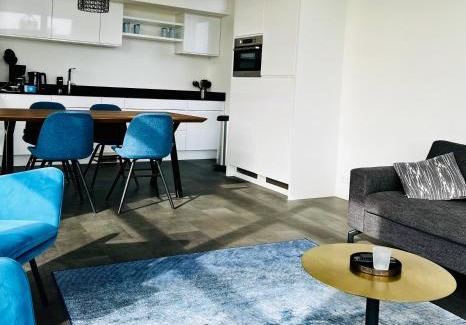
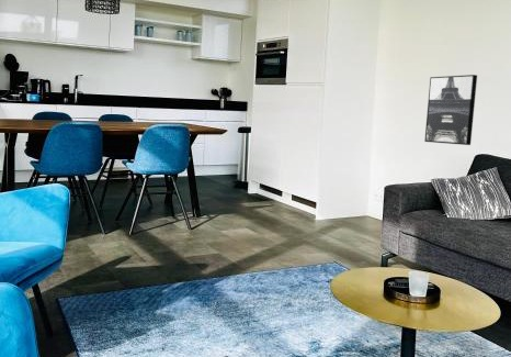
+ wall art (450, 110)
